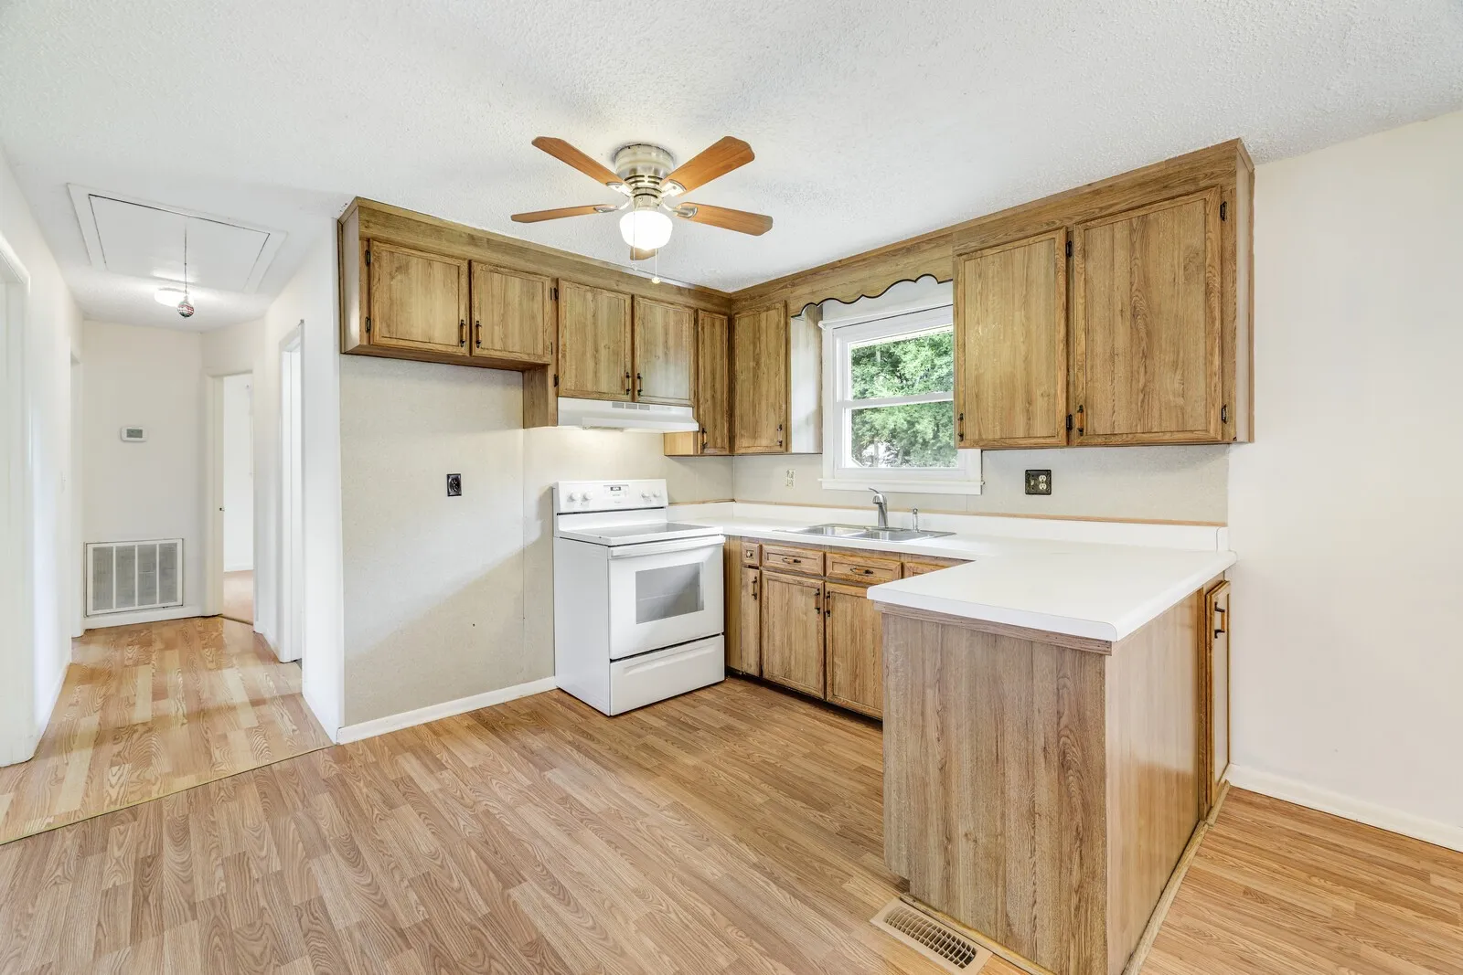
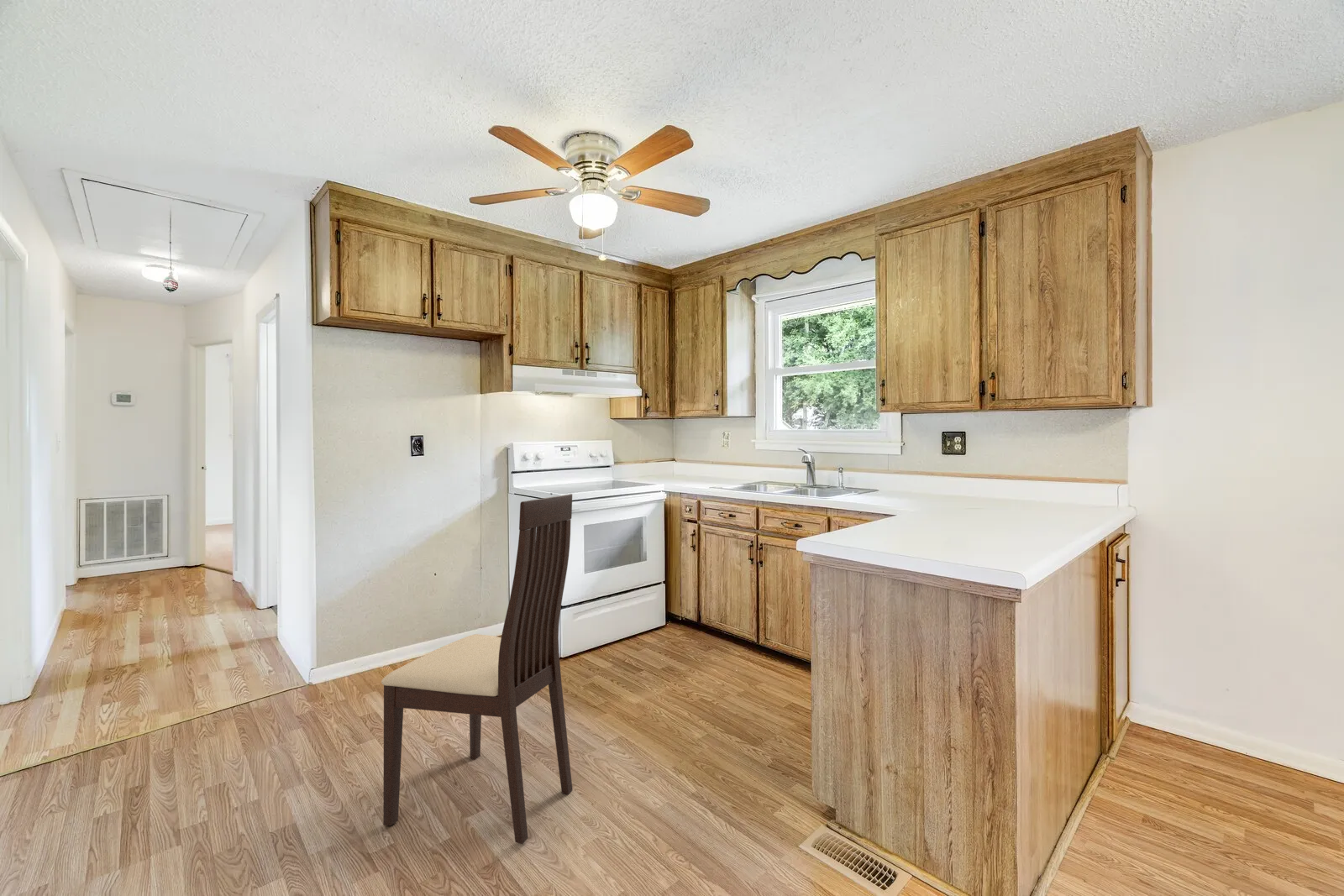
+ chair (489, 648)
